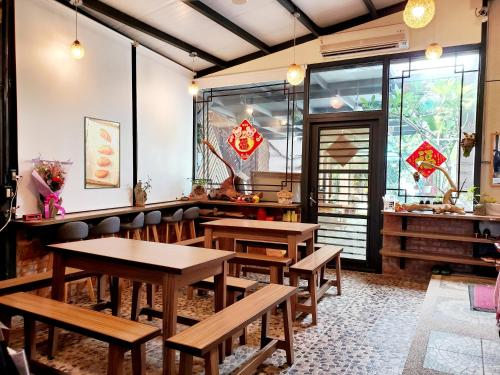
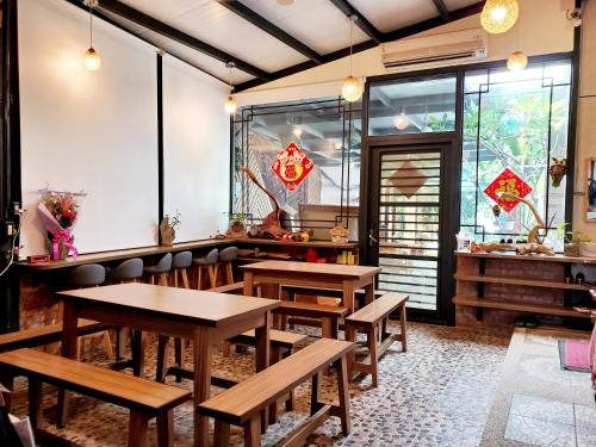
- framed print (103, 154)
